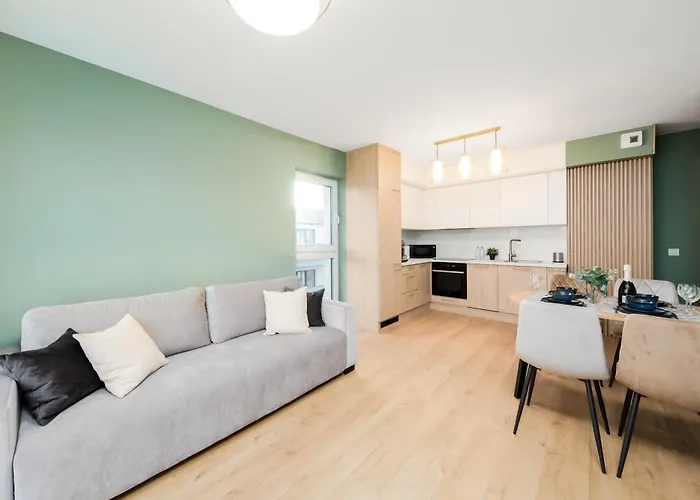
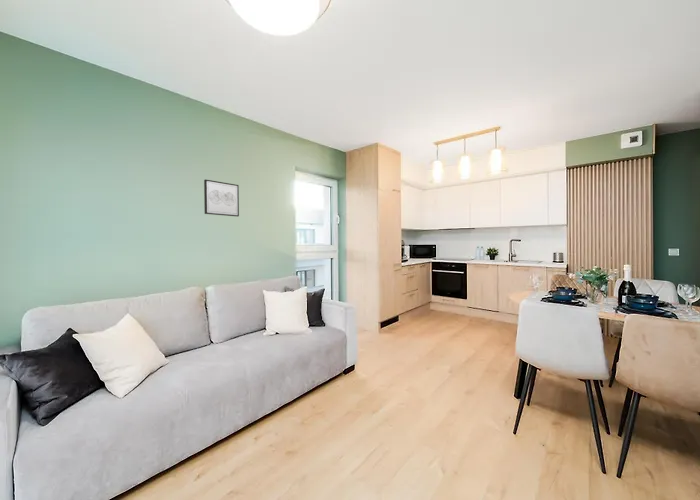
+ wall art (222, 198)
